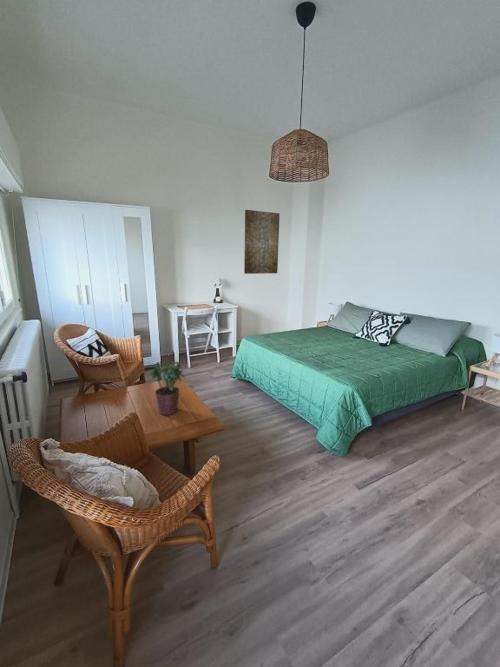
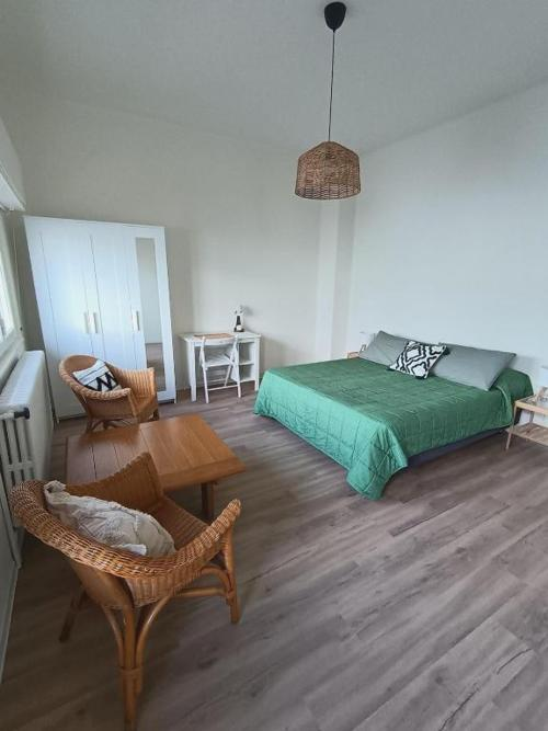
- potted plant (165, 387)
- wall art (262, 243)
